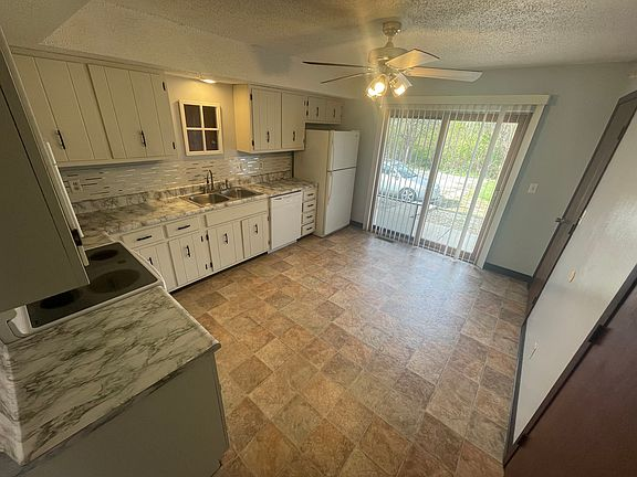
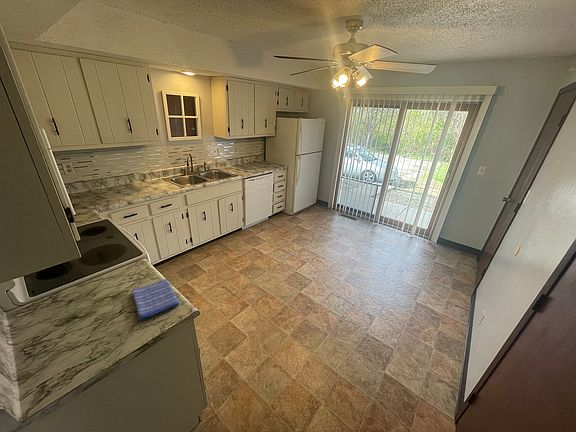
+ dish towel (155, 297)
